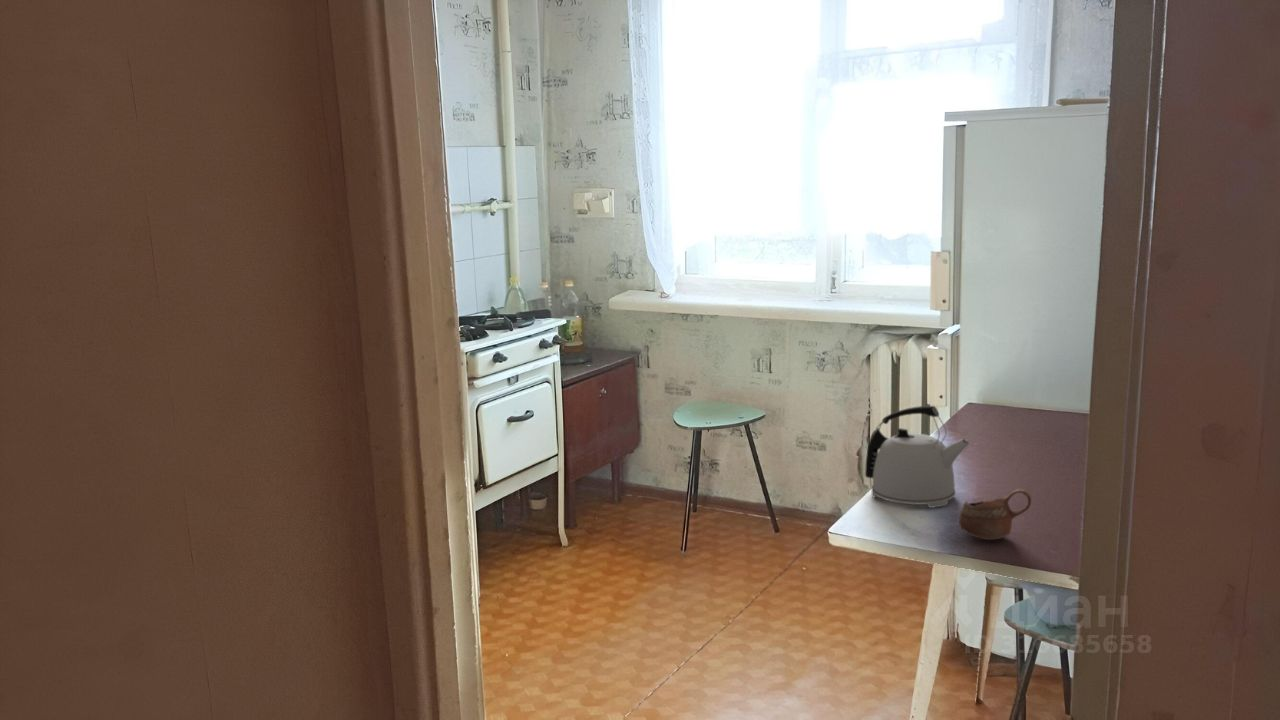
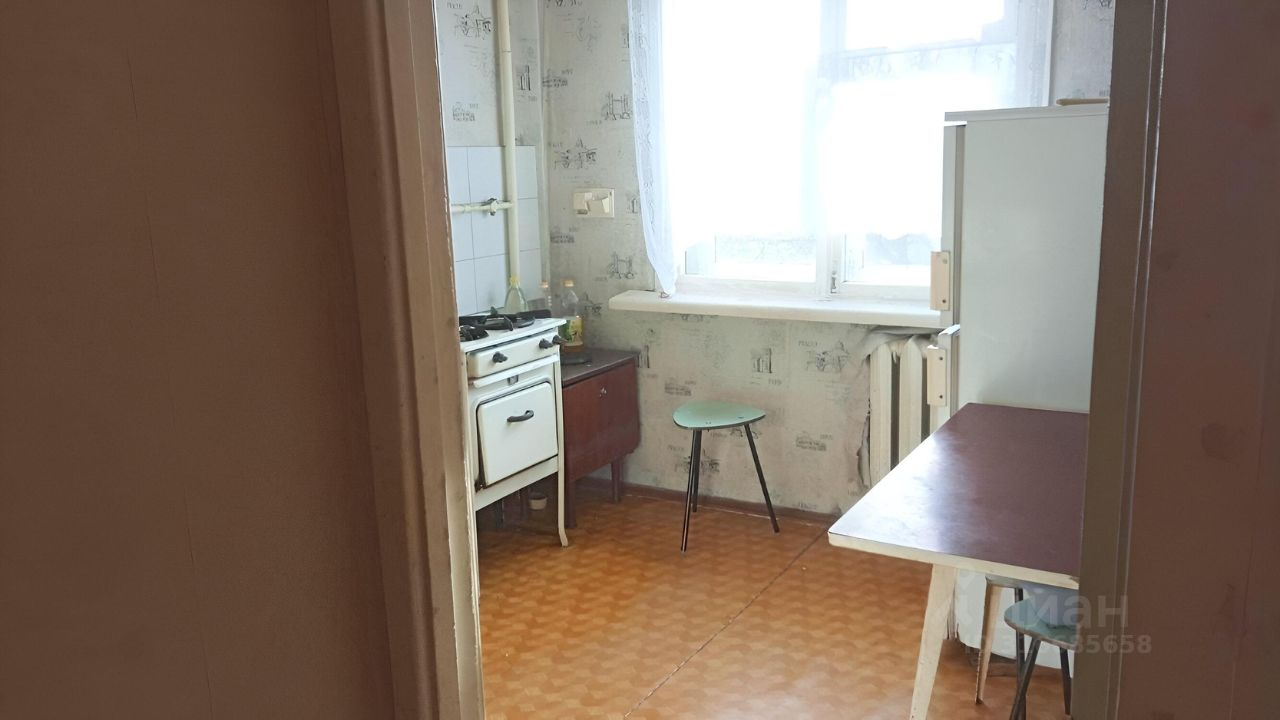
- kettle (916, 450)
- cup (992, 513)
